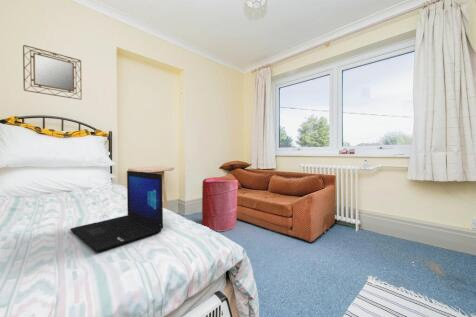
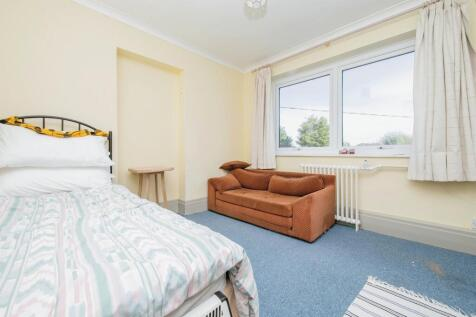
- laptop (127, 202)
- laundry hamper (220, 201)
- home mirror (54, 73)
